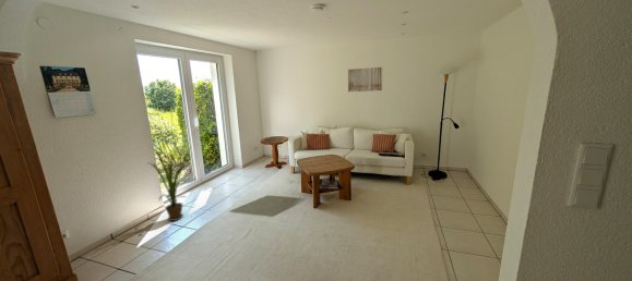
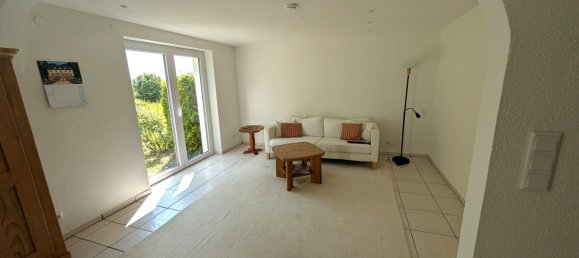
- wall art (365, 80)
- house plant (166, 184)
